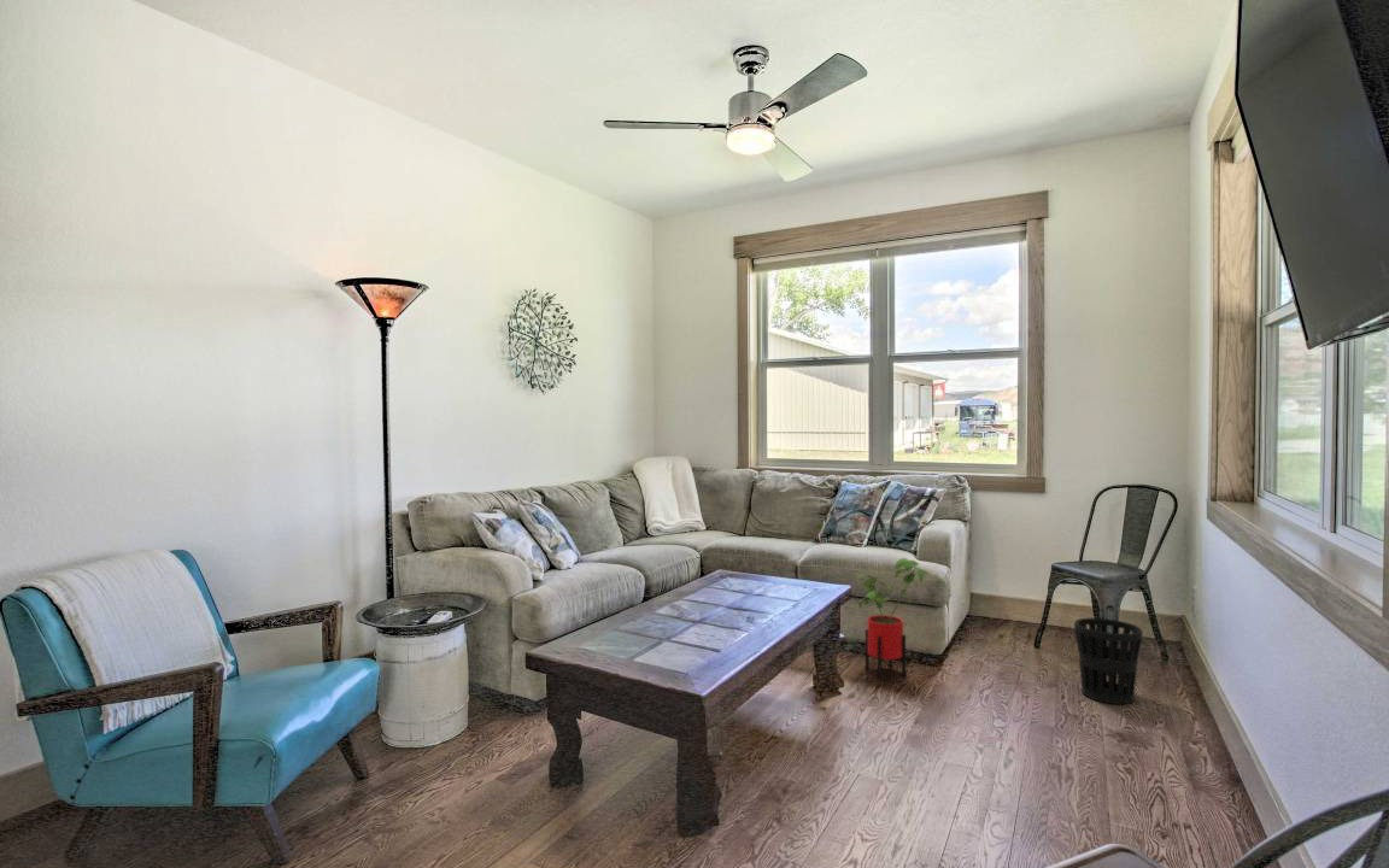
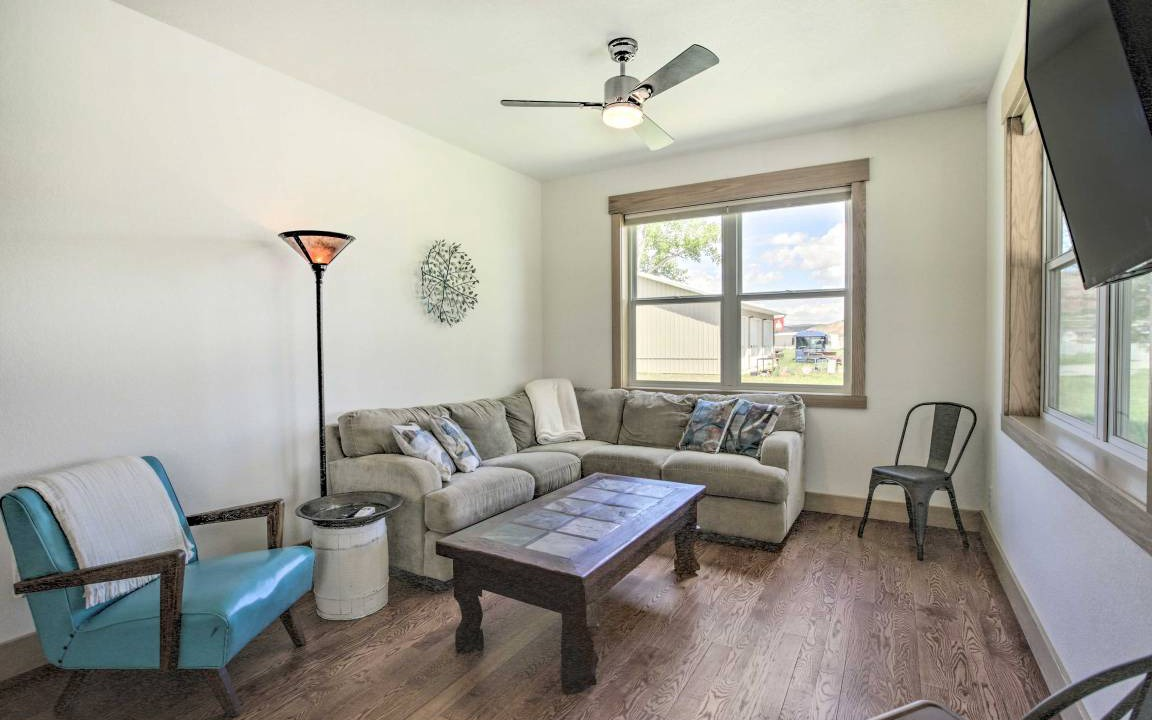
- wastebasket (1107, 659)
- house plant (887, 614)
